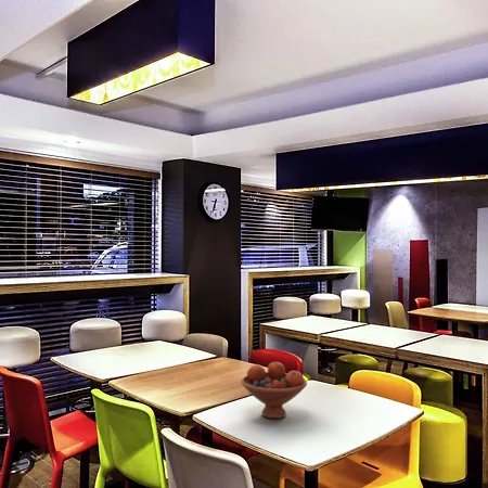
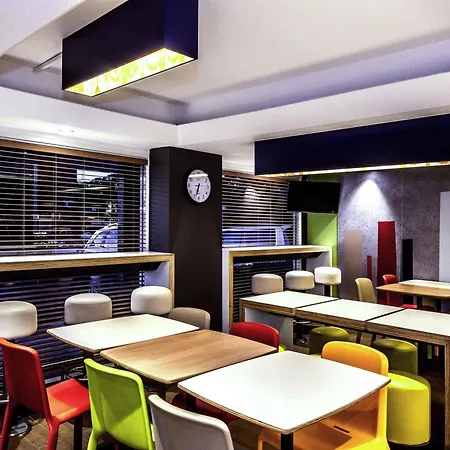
- fruit bowl (273, 390)
